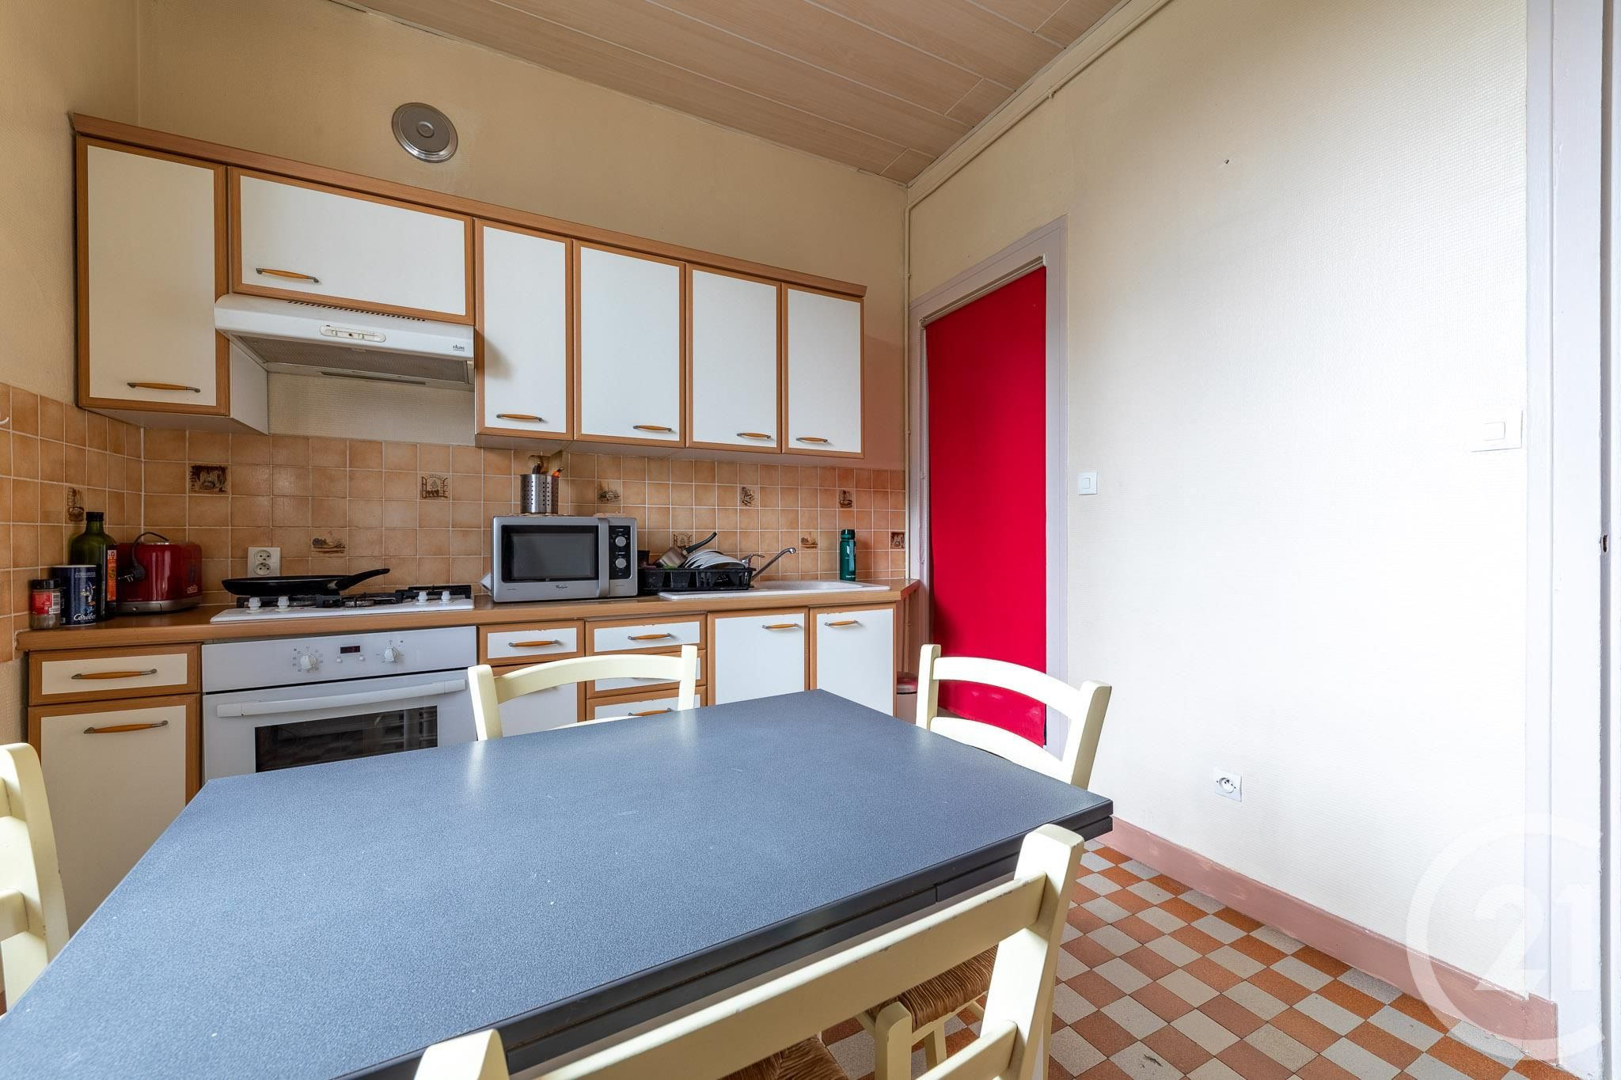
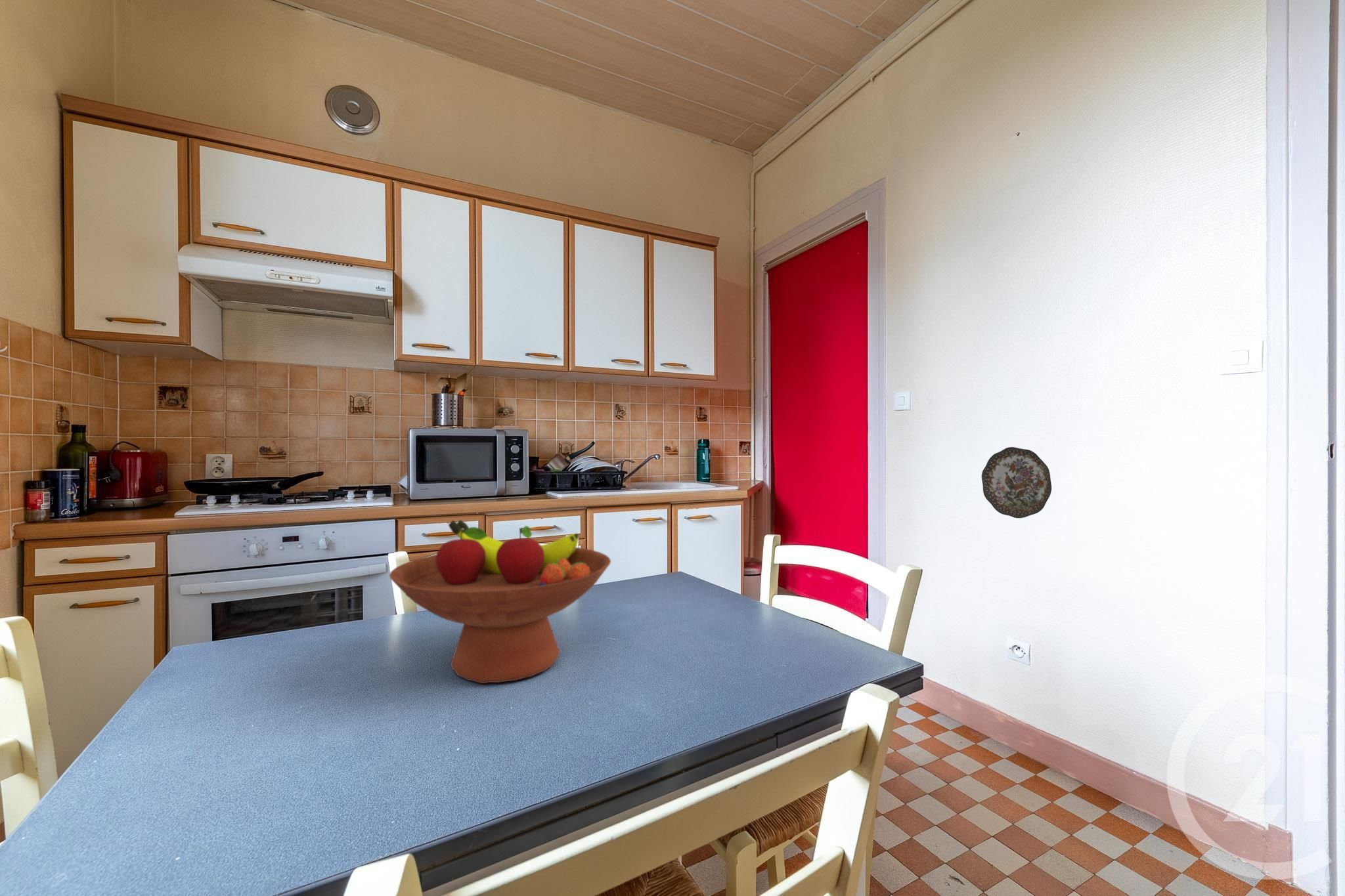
+ decorative plate (1016, 482)
+ fruit bowl (506, 594)
